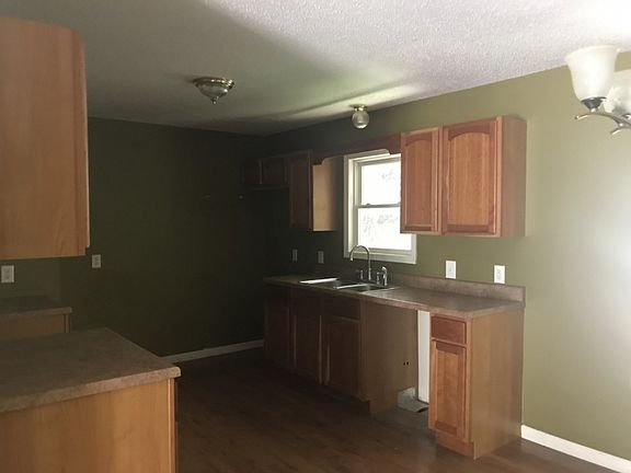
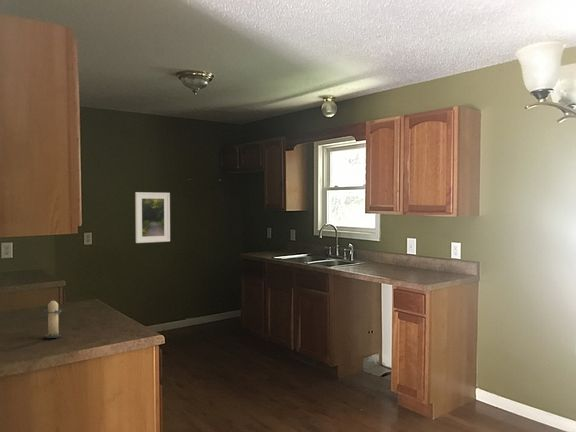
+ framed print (153, 217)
+ candle (53, 317)
